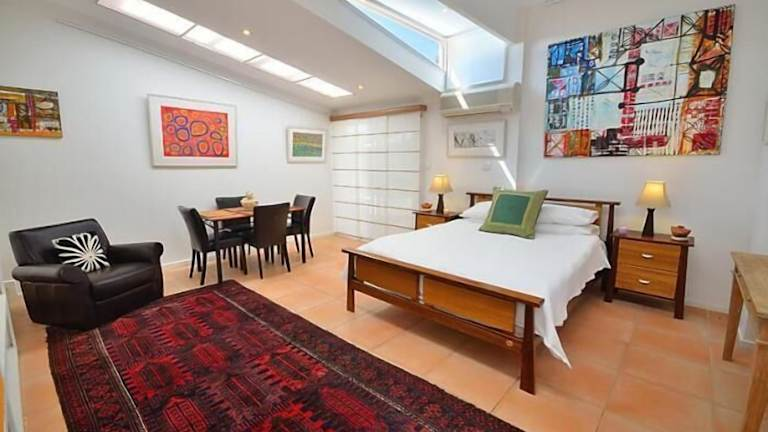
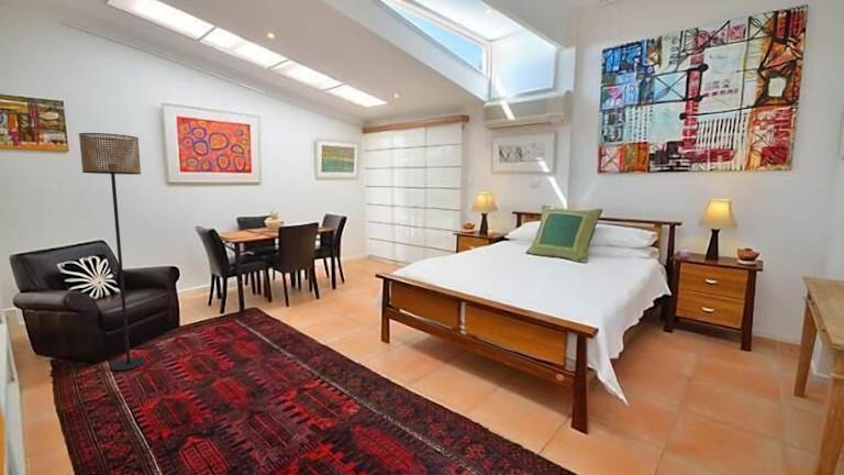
+ floor lamp (119, 254)
